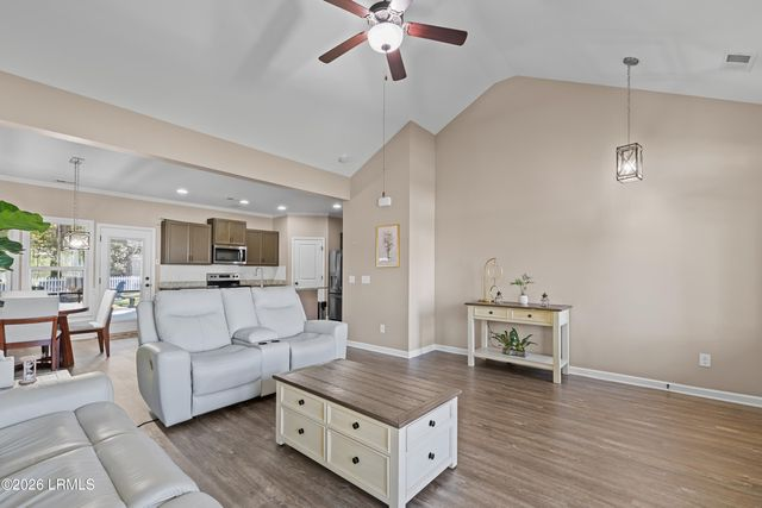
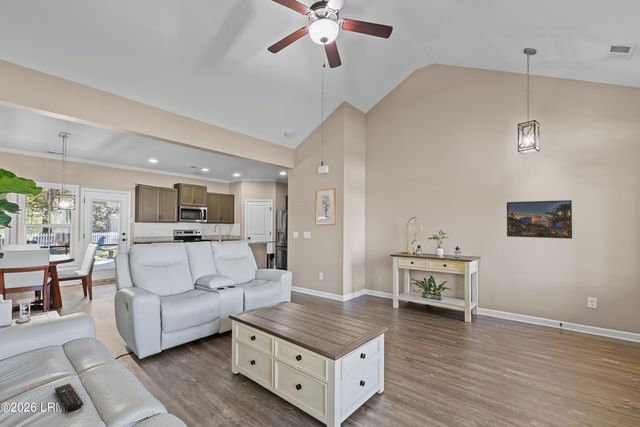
+ remote control (68, 397)
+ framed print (537, 219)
